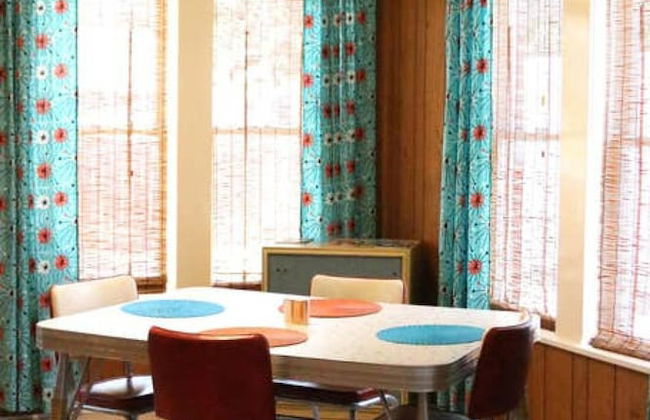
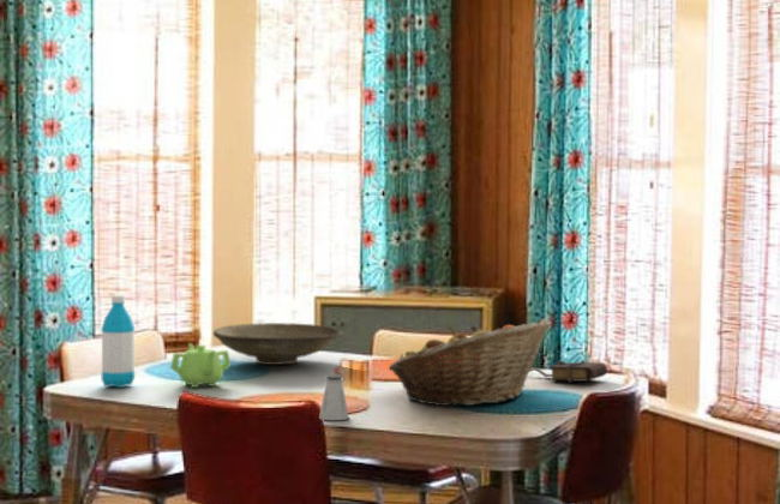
+ decorative bowl (277, 346)
+ fruit basket (472, 358)
+ teapot (200, 365)
+ book (560, 370)
+ saltshaker (334, 396)
+ water bottle (118, 341)
